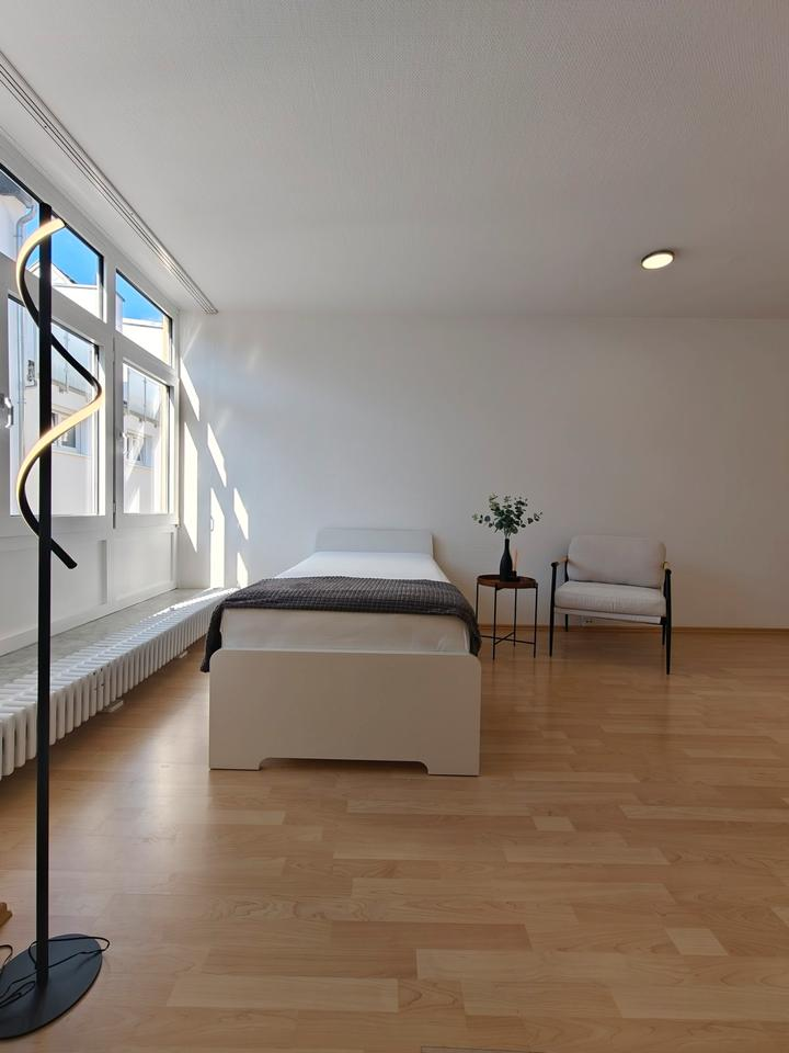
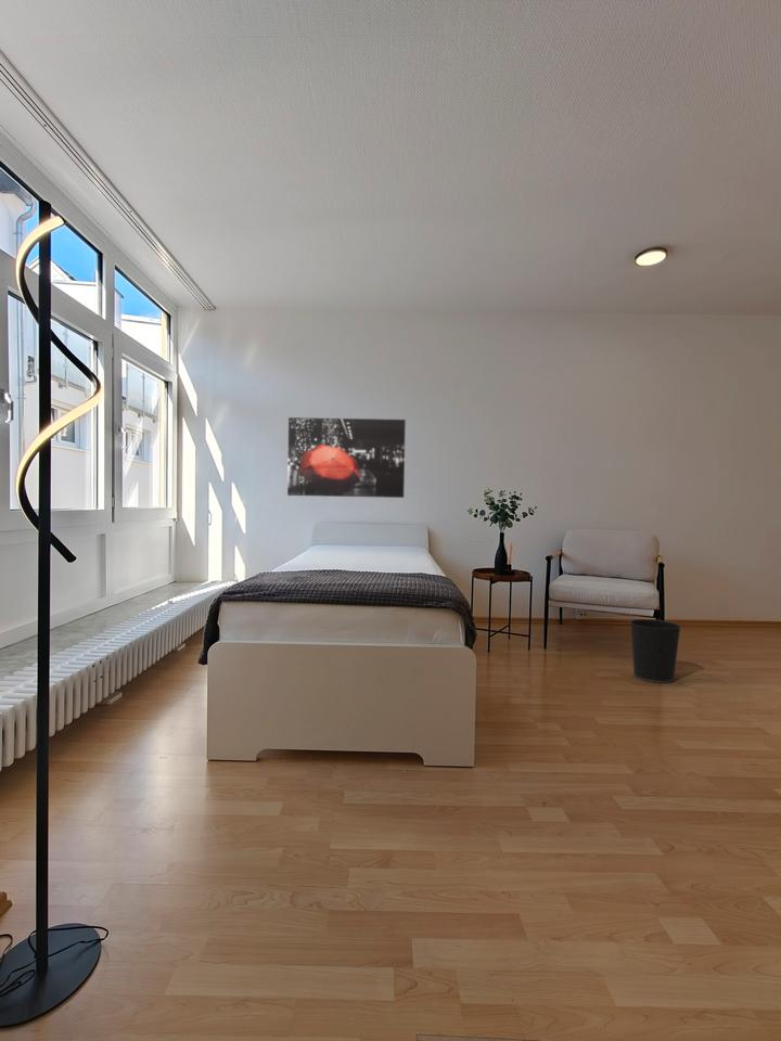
+ wall art (346, 458)
+ wastebasket (654, 651)
